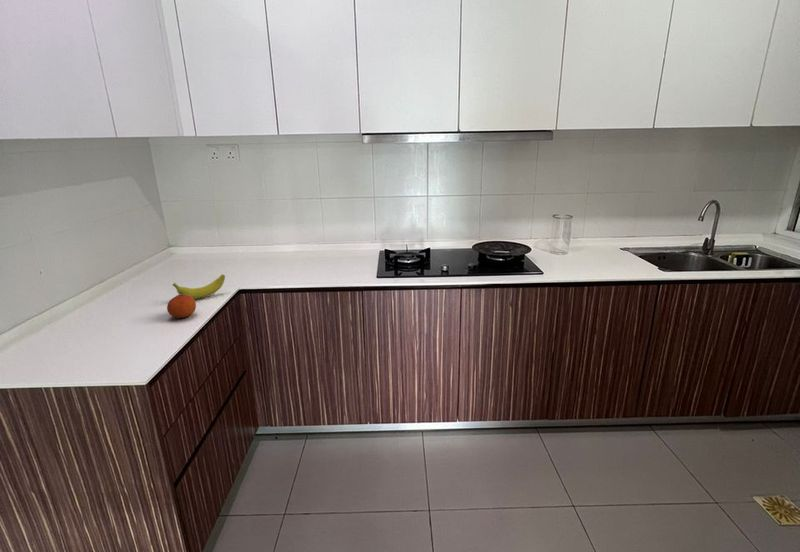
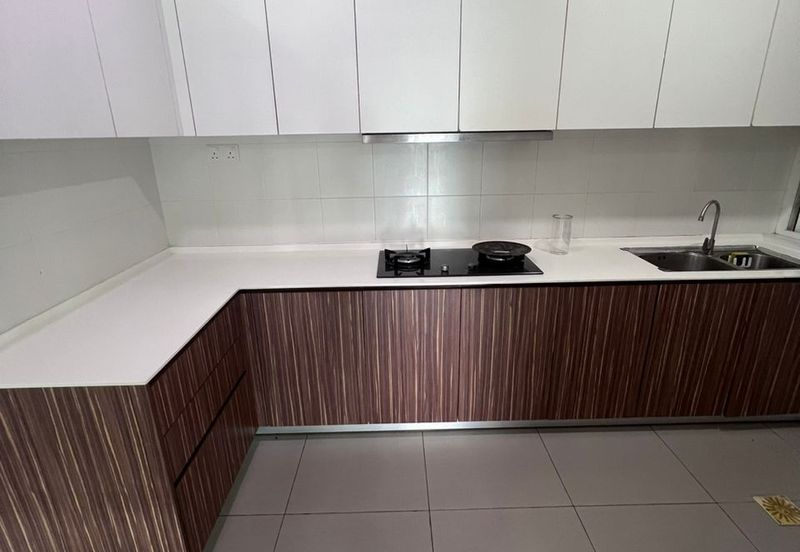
- banana (200, 288)
- fruit (181, 305)
